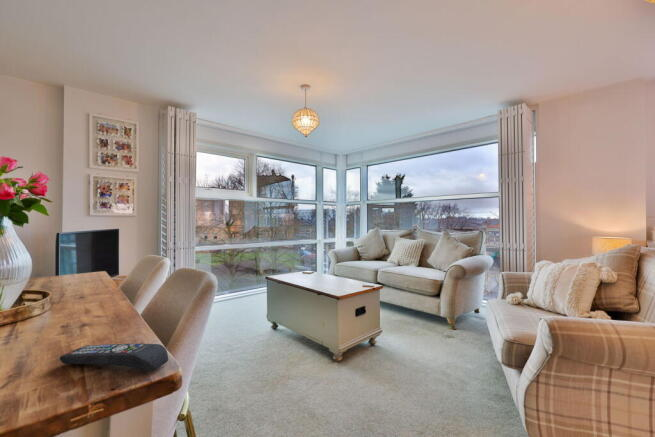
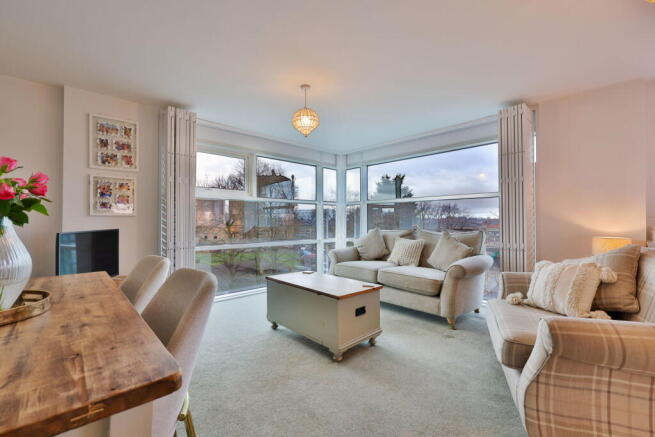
- remote control (115, 355)
